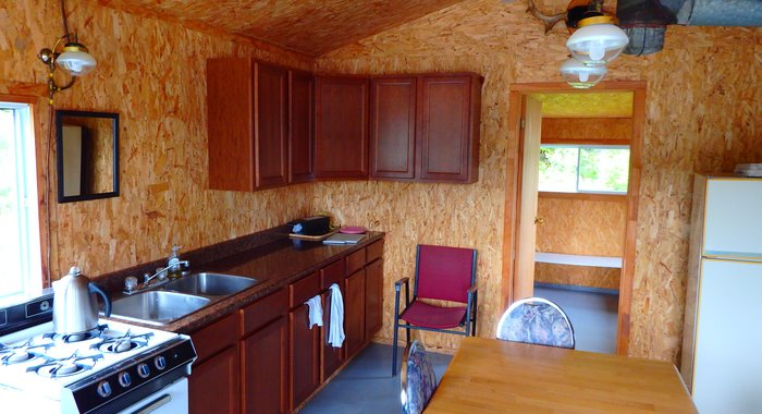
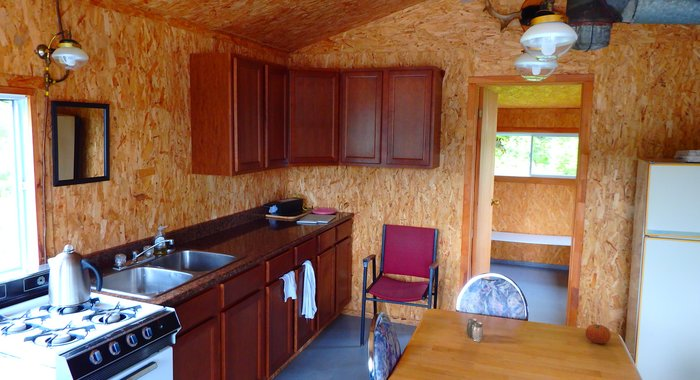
+ salt and pepper shaker (474, 329)
+ fruit (597, 334)
